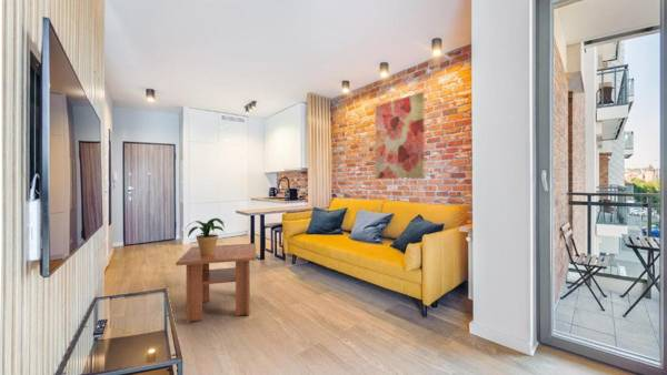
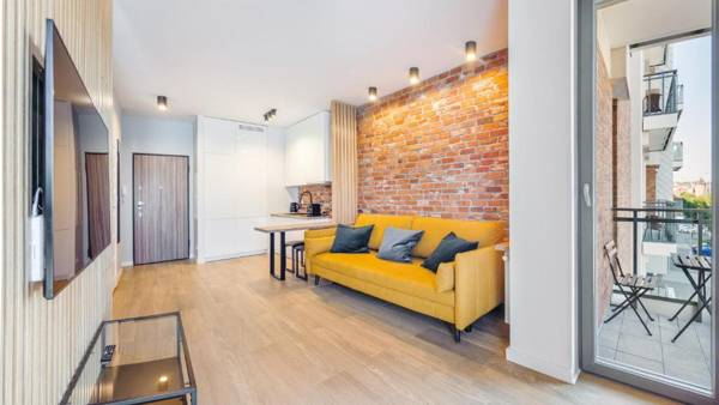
- coffee table (221, 278)
- potted plant (207, 236)
- wall art (397, 139)
